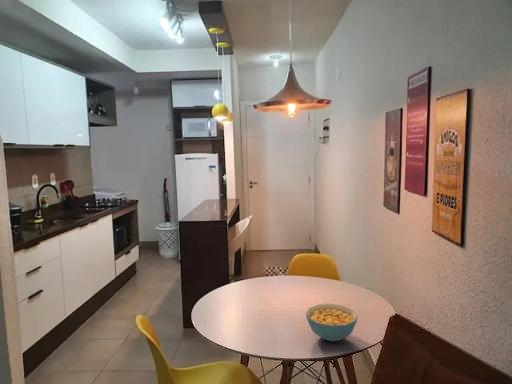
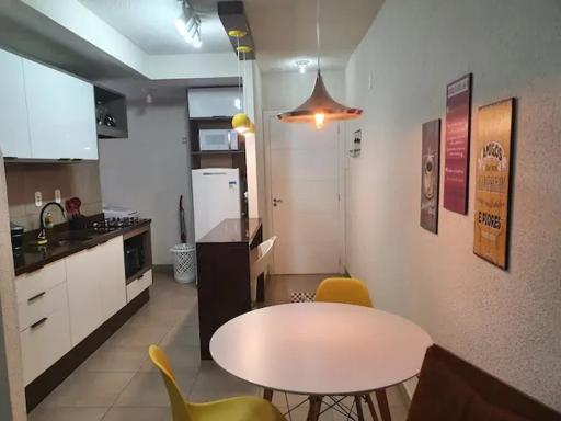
- cereal bowl (331, 325)
